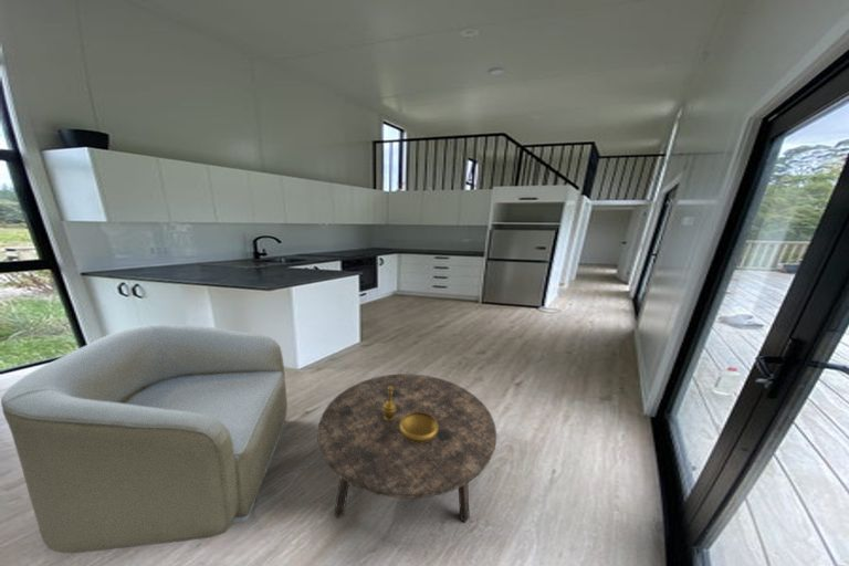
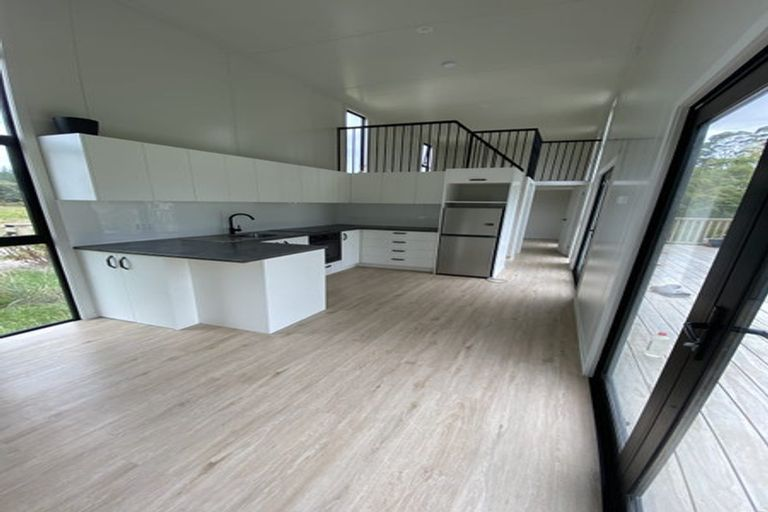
- decorative bowl (409, 413)
- armchair (184, 412)
- coffee table (407, 442)
